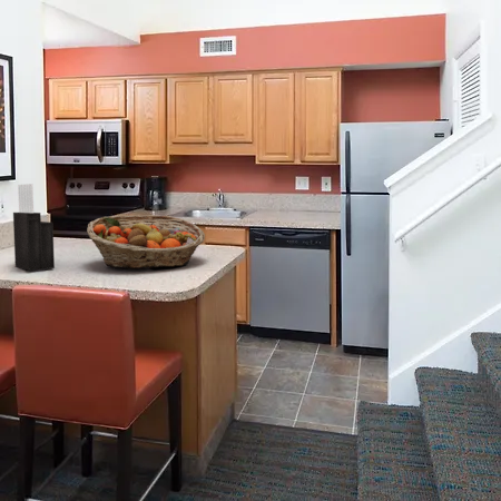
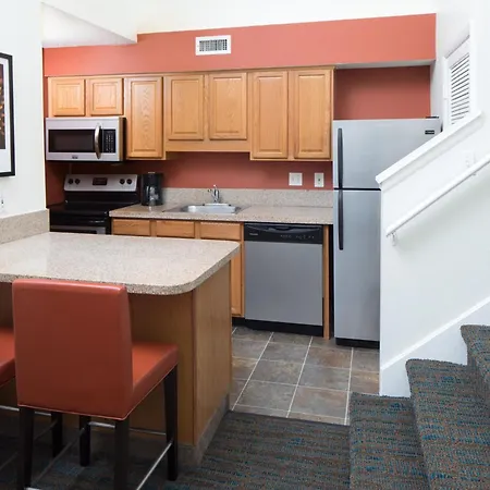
- knife block (36, 226)
- fruit basket (147, 239)
